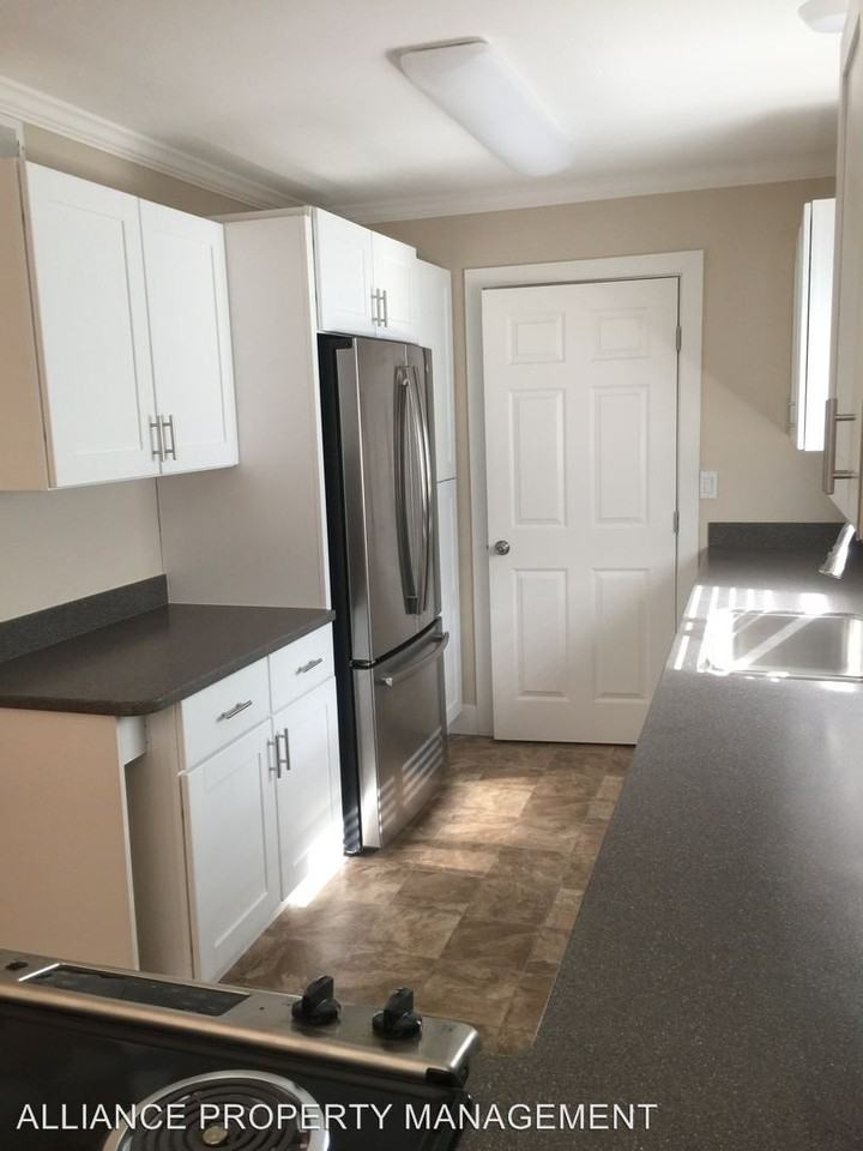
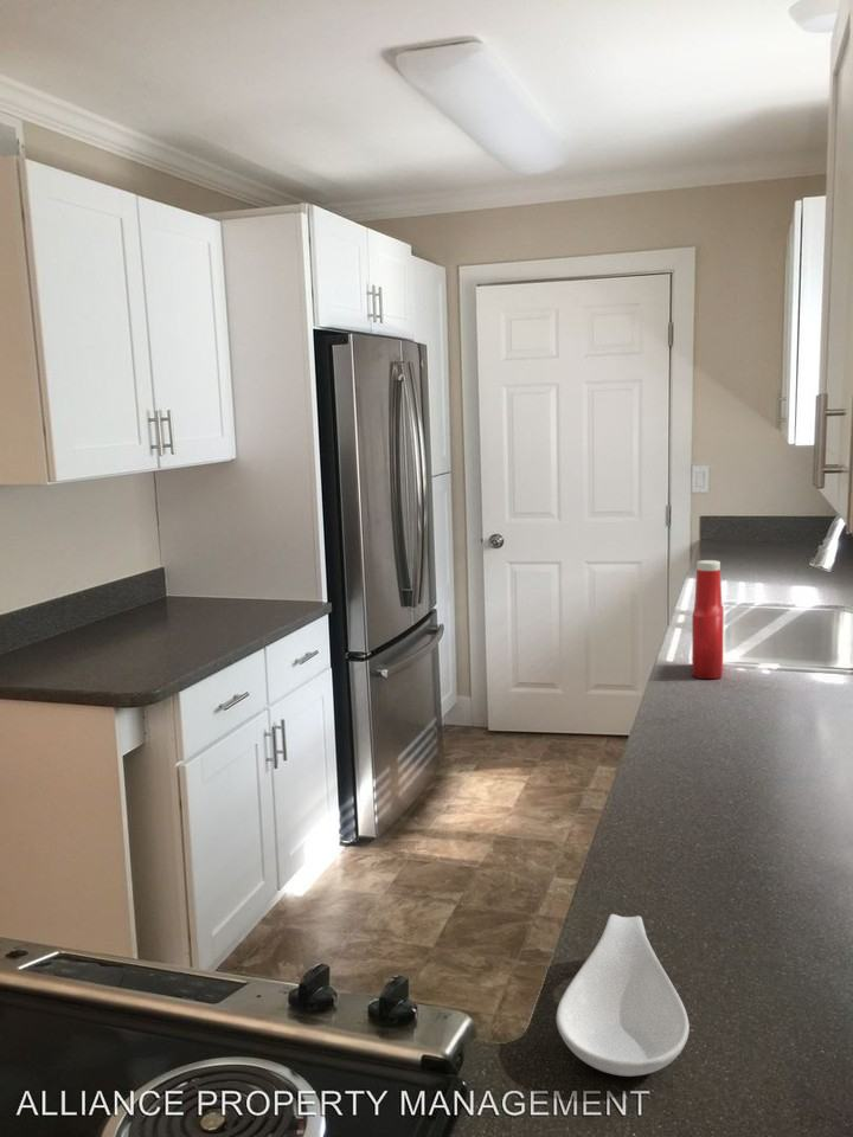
+ spoon rest (622, 984)
+ soap bottle (707, 616)
